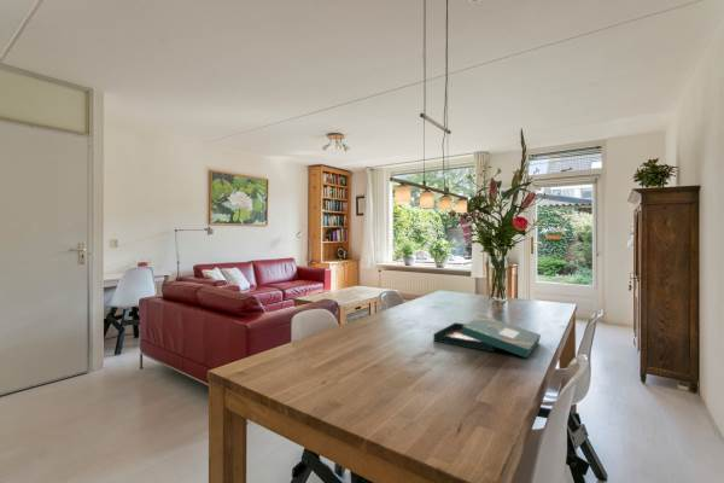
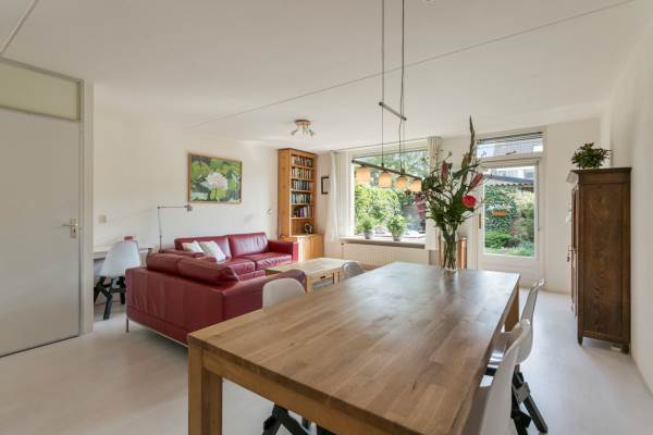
- board game (486, 332)
